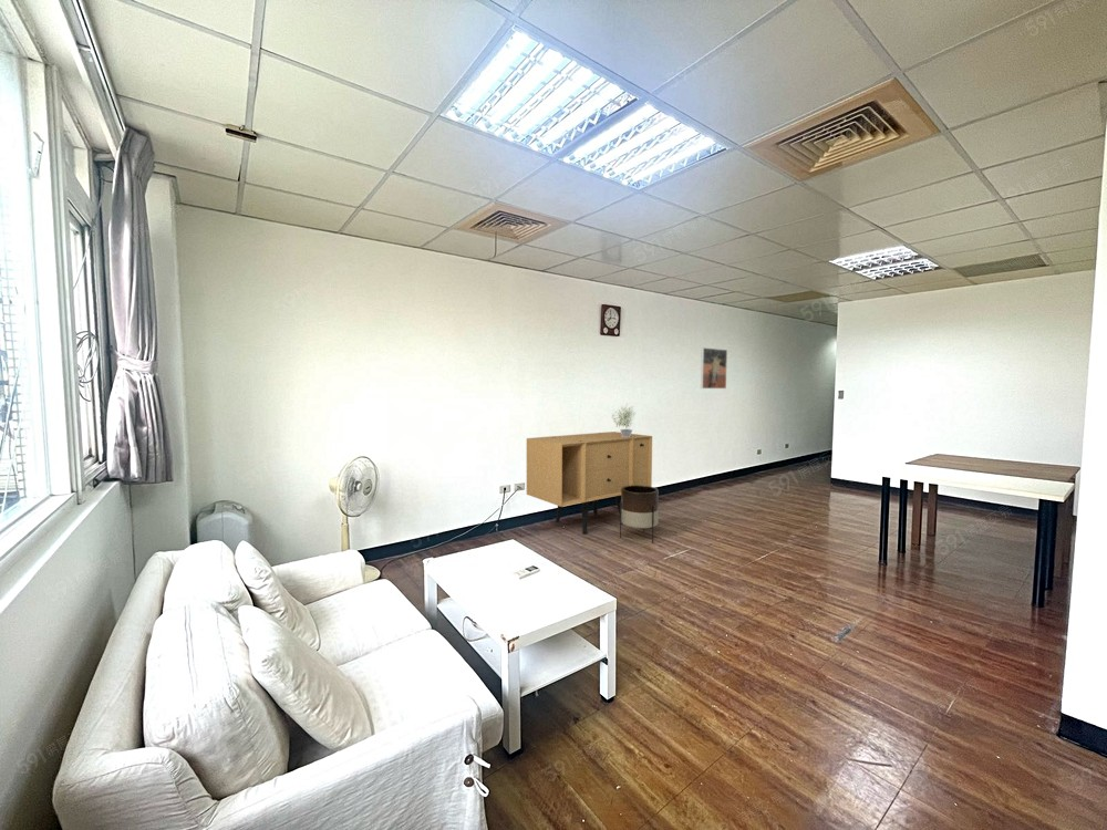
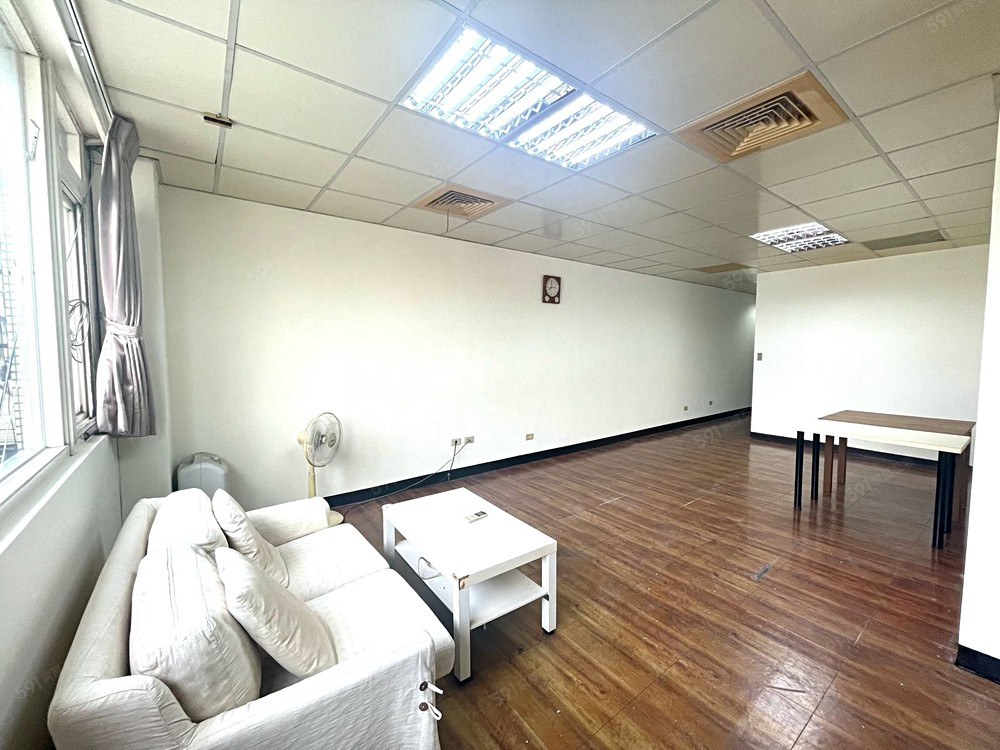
- sideboard (590, 480)
- potted plant (623, 419)
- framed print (714, 369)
- planter (639, 513)
